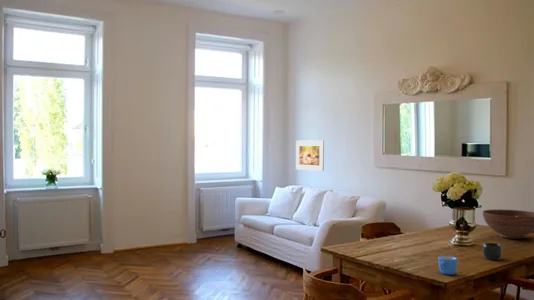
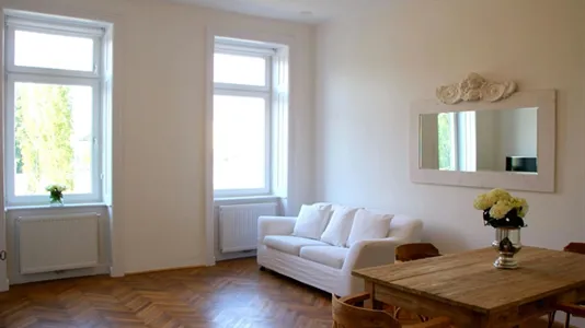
- mug (446, 266)
- mug (493, 251)
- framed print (309, 155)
- fruit bowl (511, 225)
